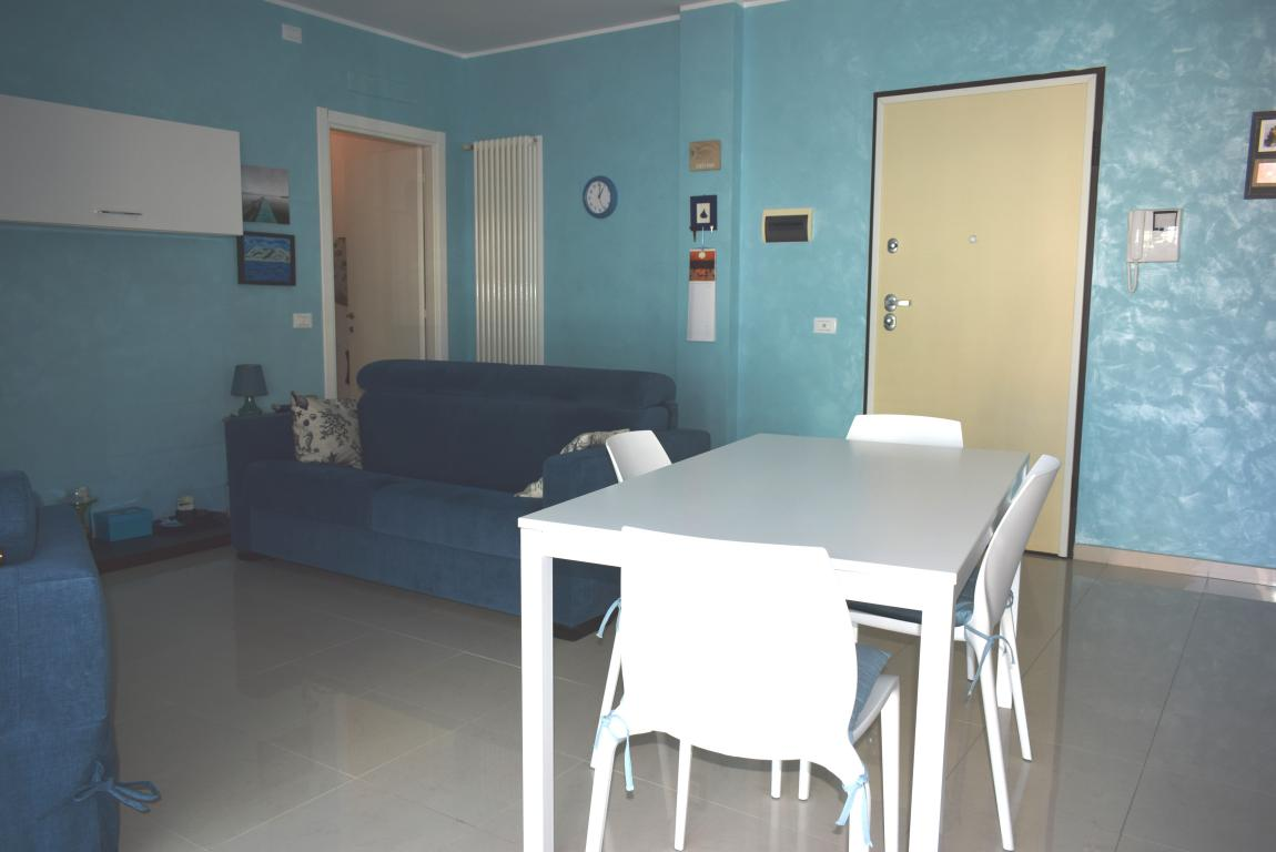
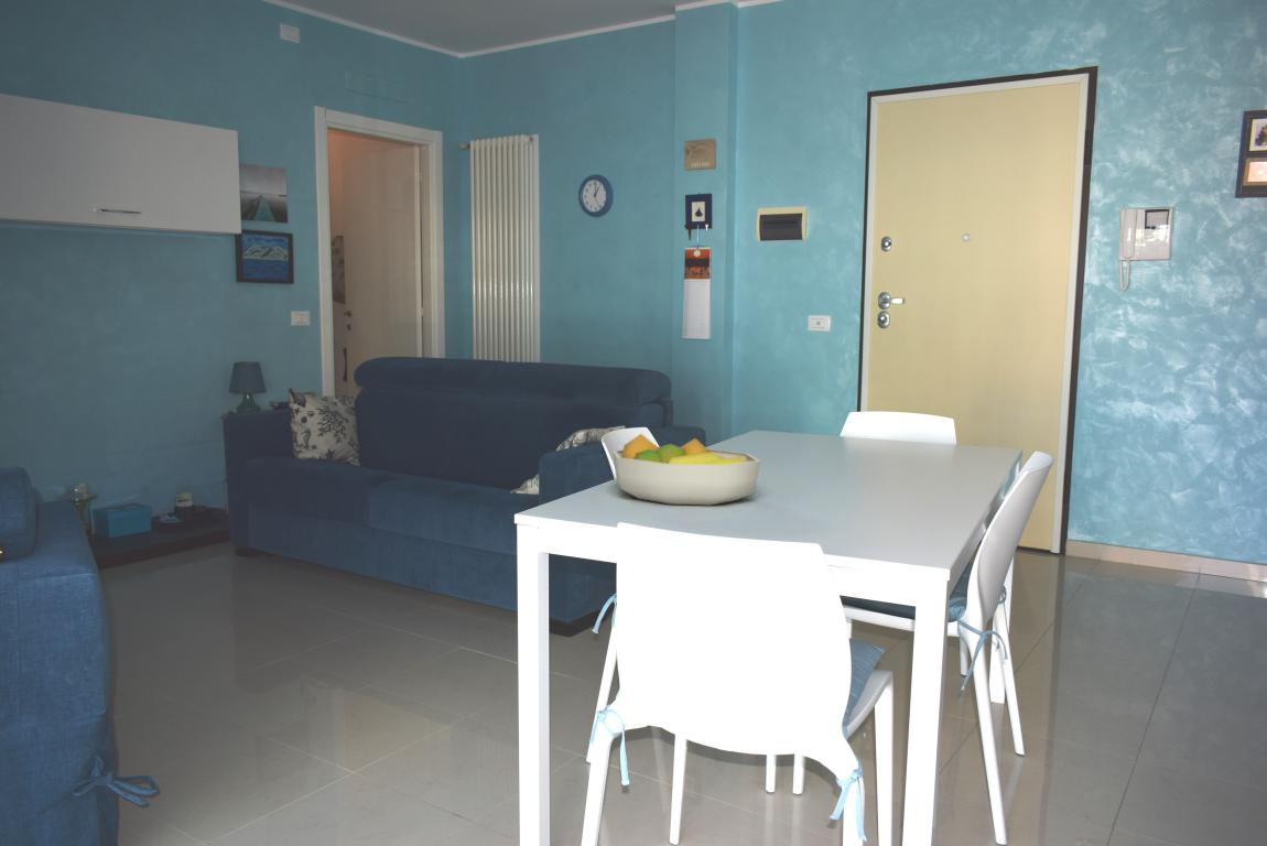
+ fruit bowl (683, 466)
